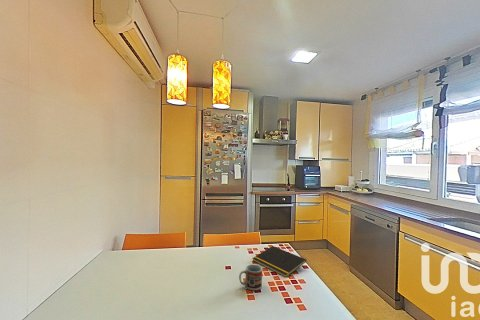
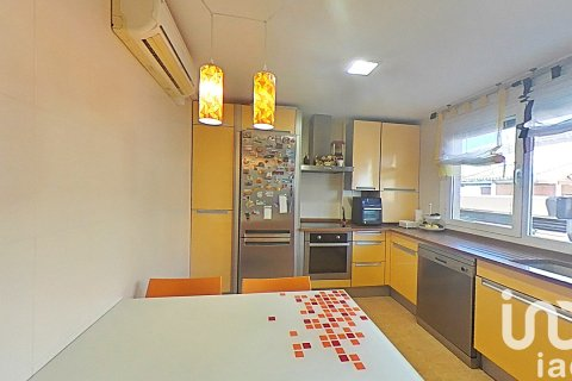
- notepad (278, 259)
- cup (250, 277)
